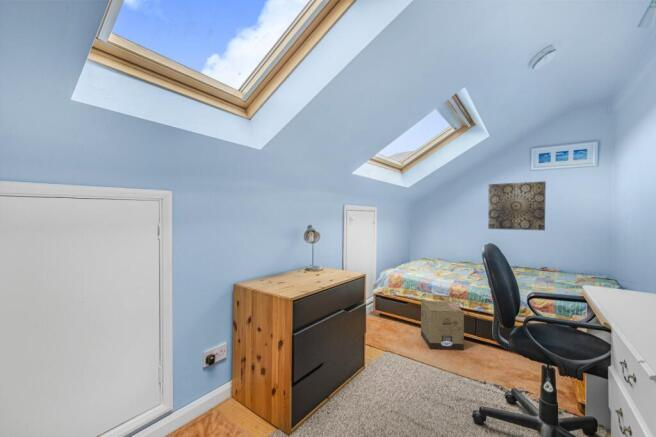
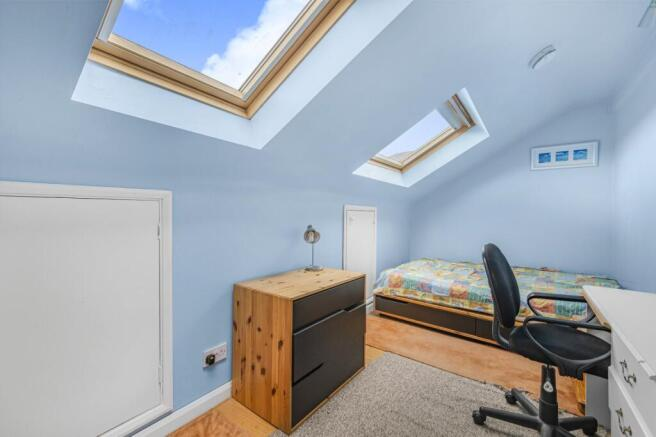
- wall art (515, 206)
- cardboard box (441, 324)
